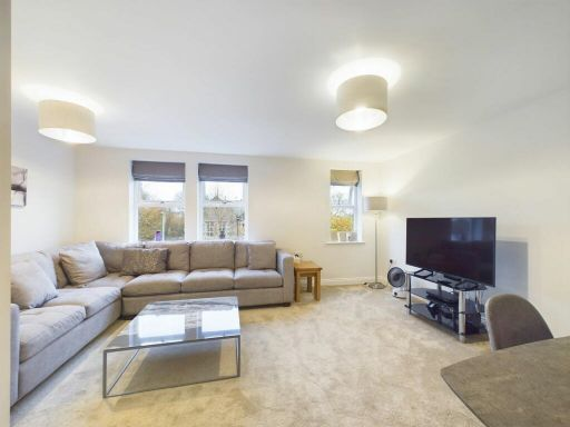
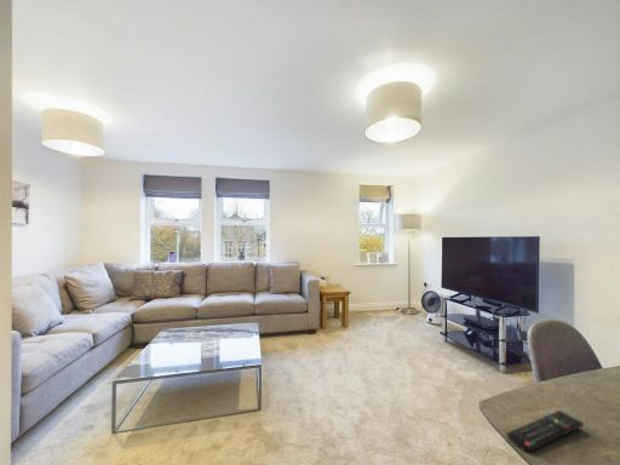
+ remote control (545, 430)
